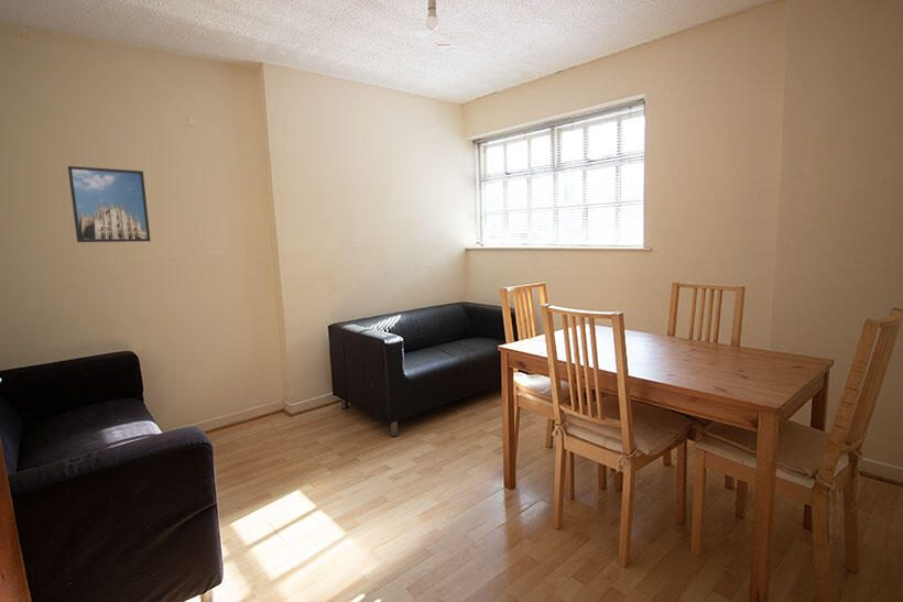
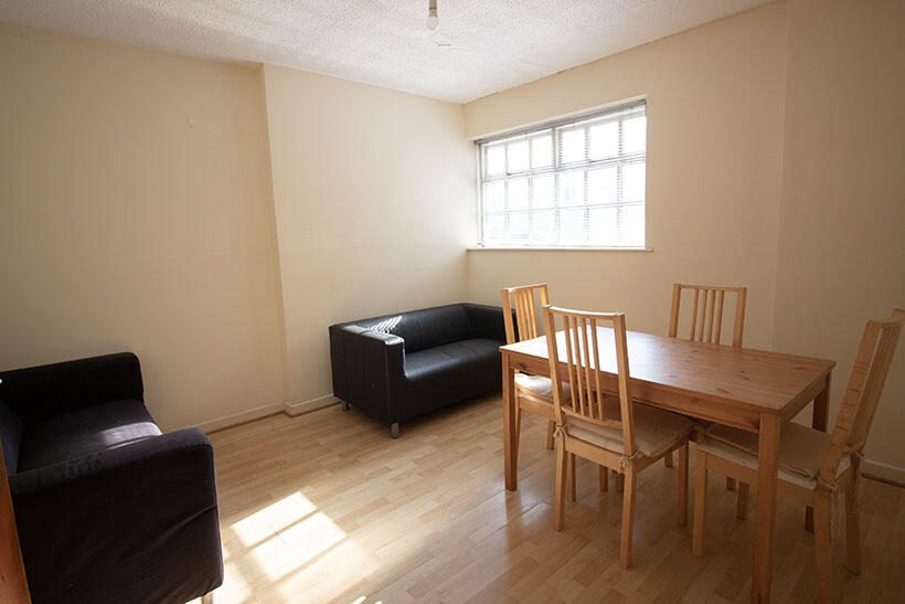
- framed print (110, 205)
